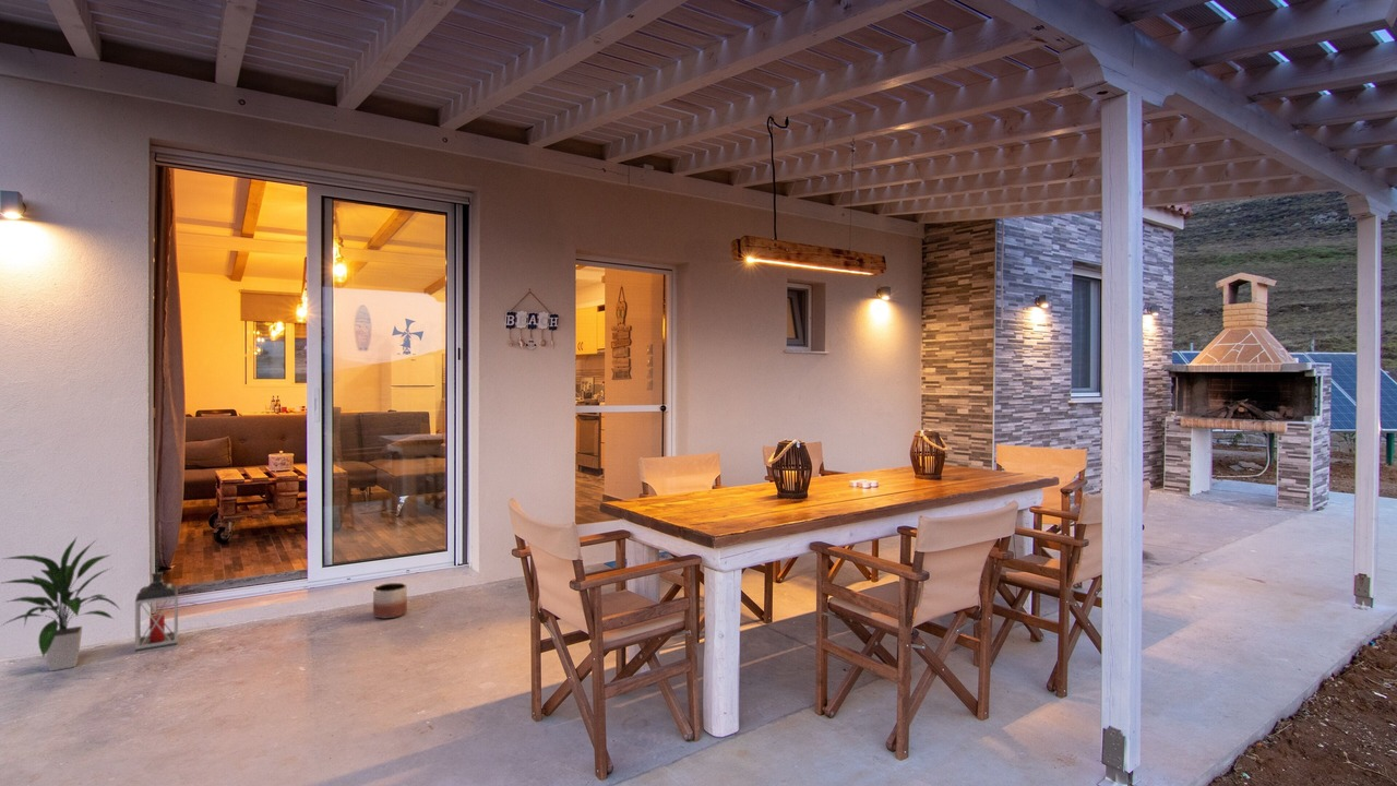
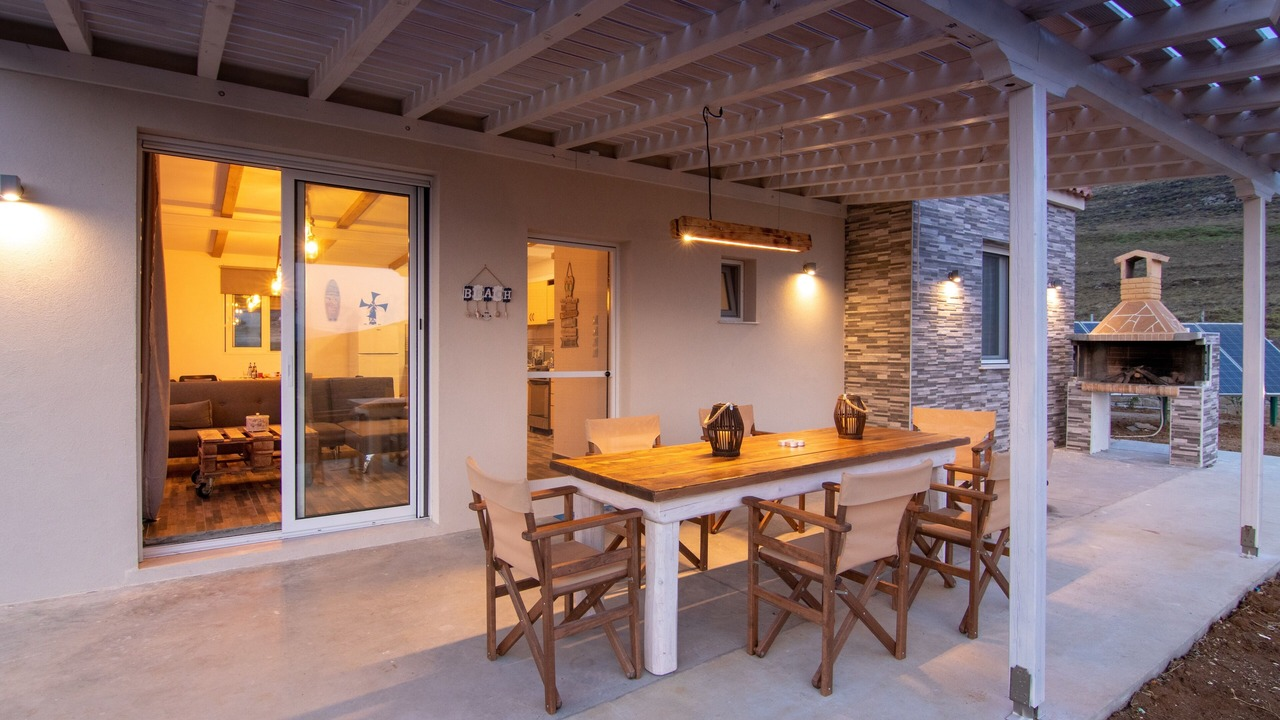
- lantern (156, 600)
- planter (390, 600)
- indoor plant (60, 603)
